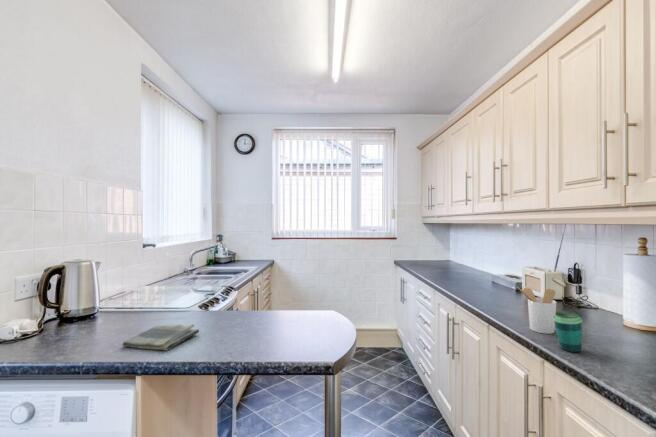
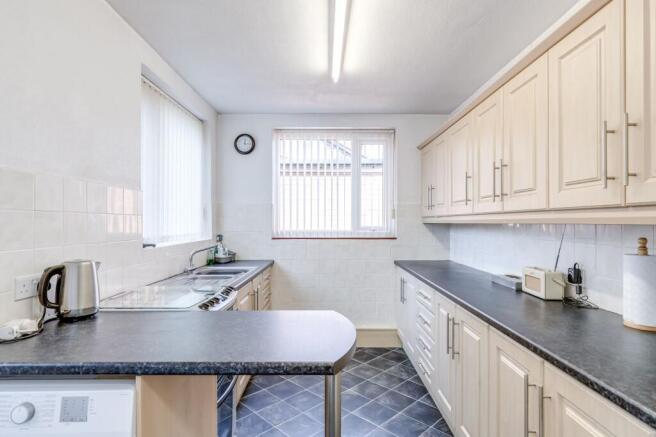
- dish towel (163, 335)
- utensil holder (535, 308)
- cup (567, 331)
